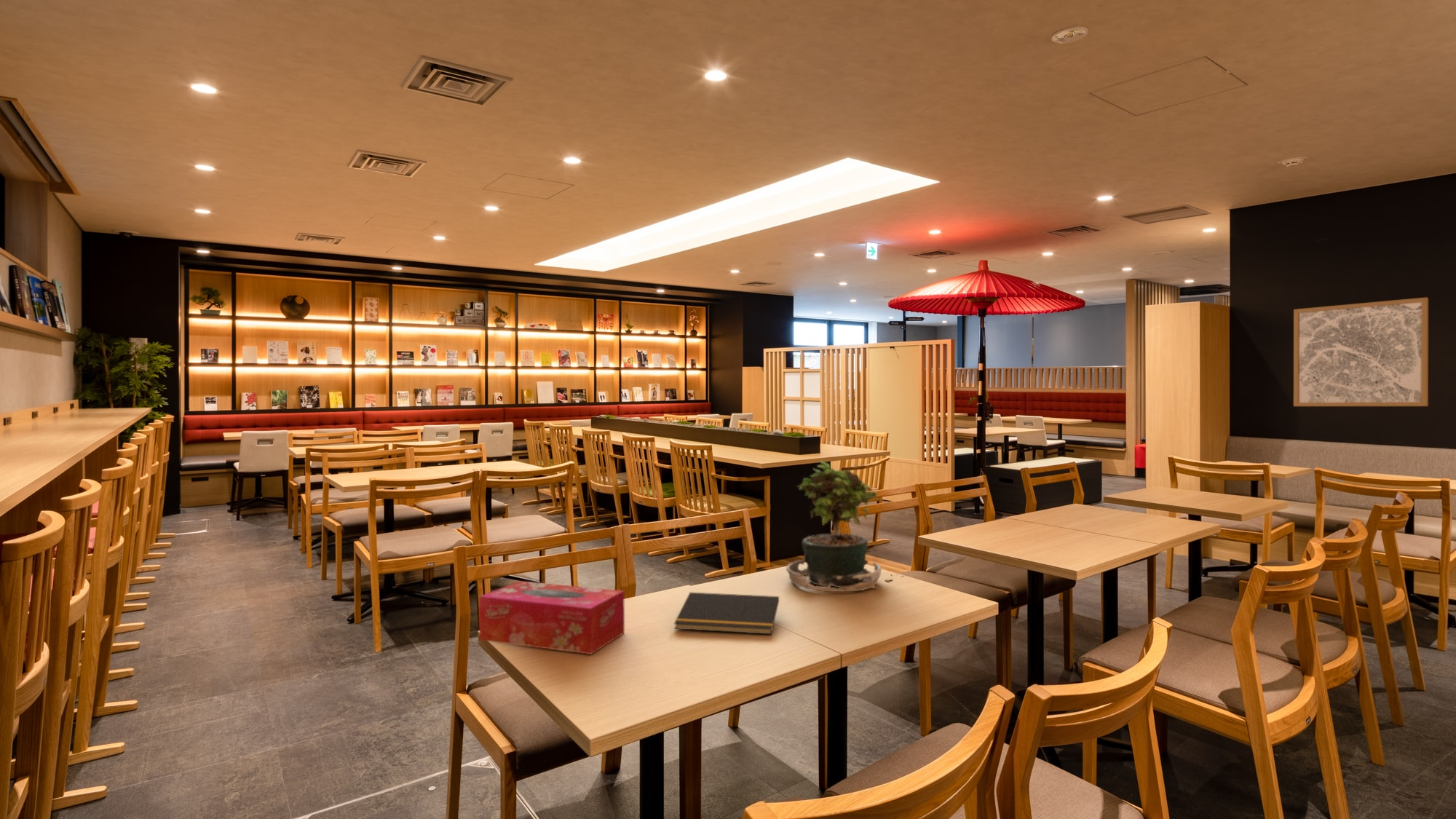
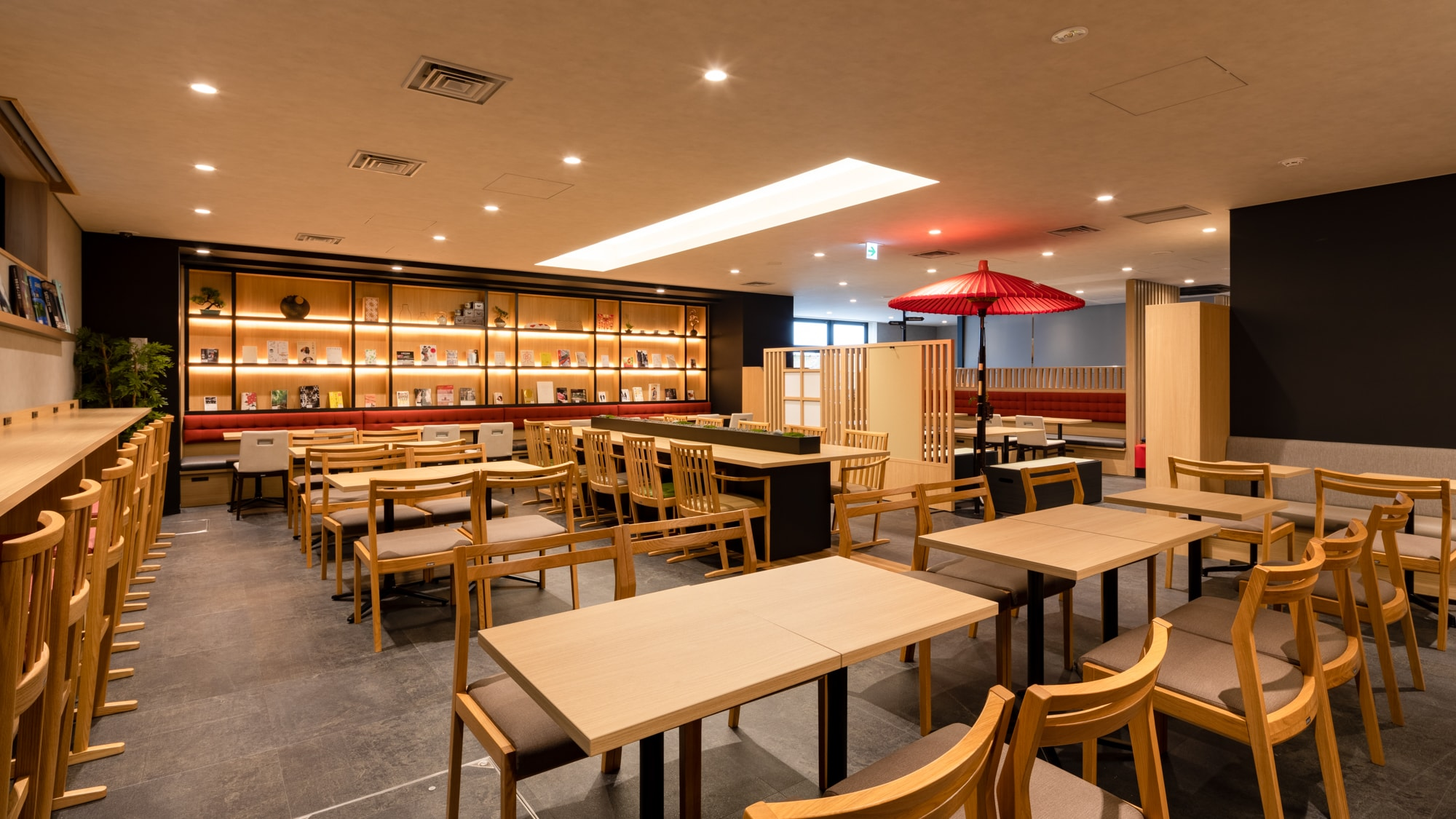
- potted plant (840, 520)
- notepad (728, 612)
- wall art (1357, 355)
- tissue box (553, 614)
